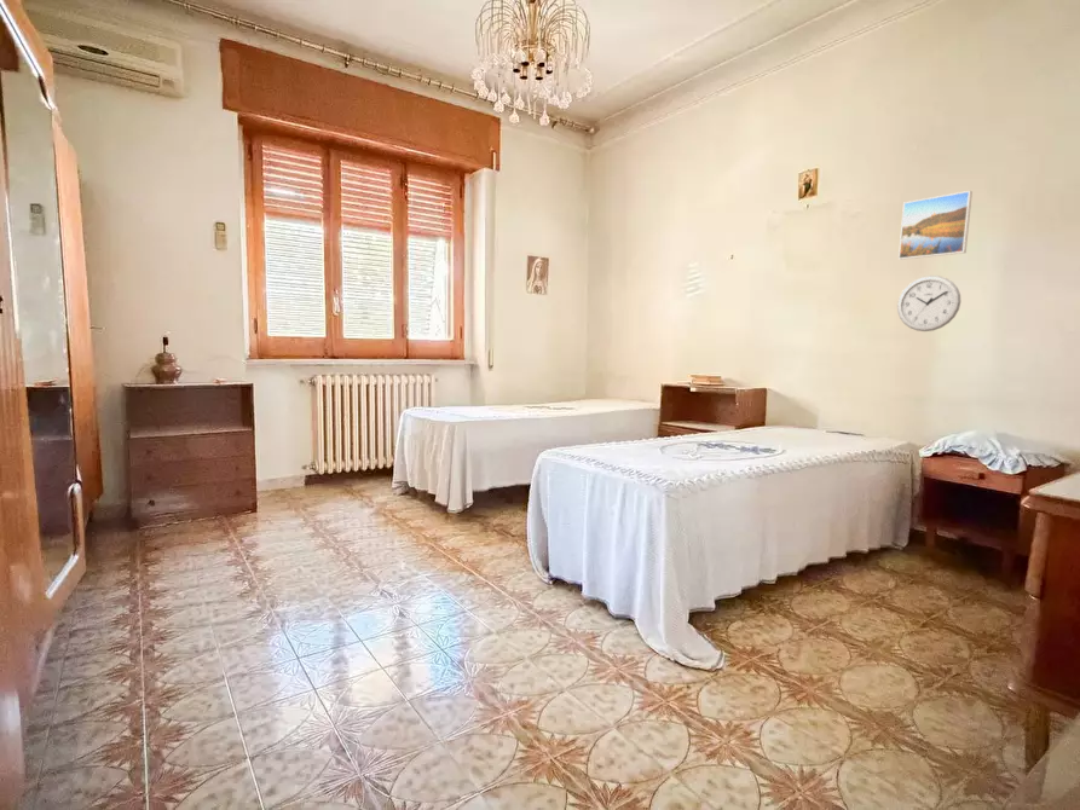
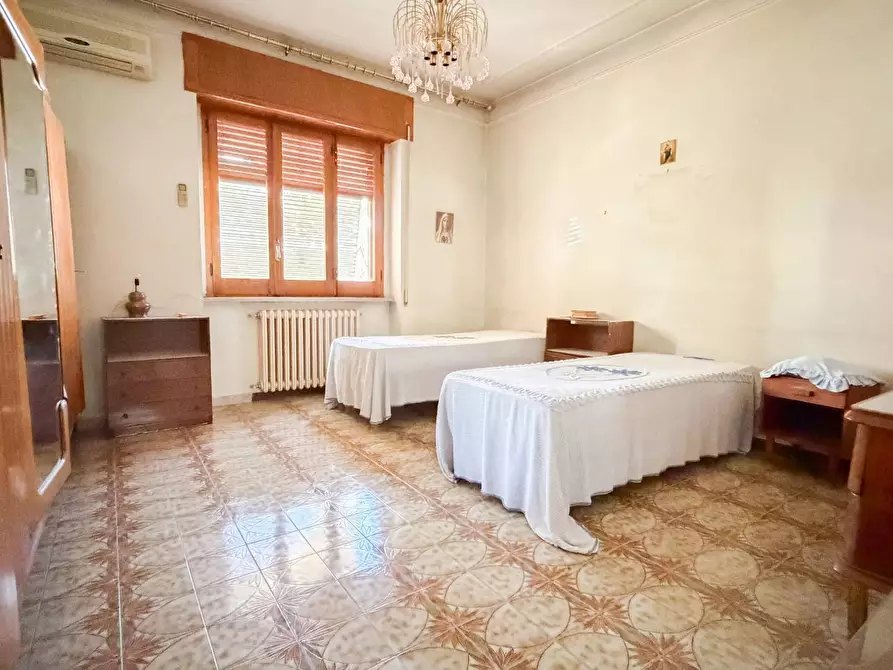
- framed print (934, 226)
- wall clock (926, 303)
